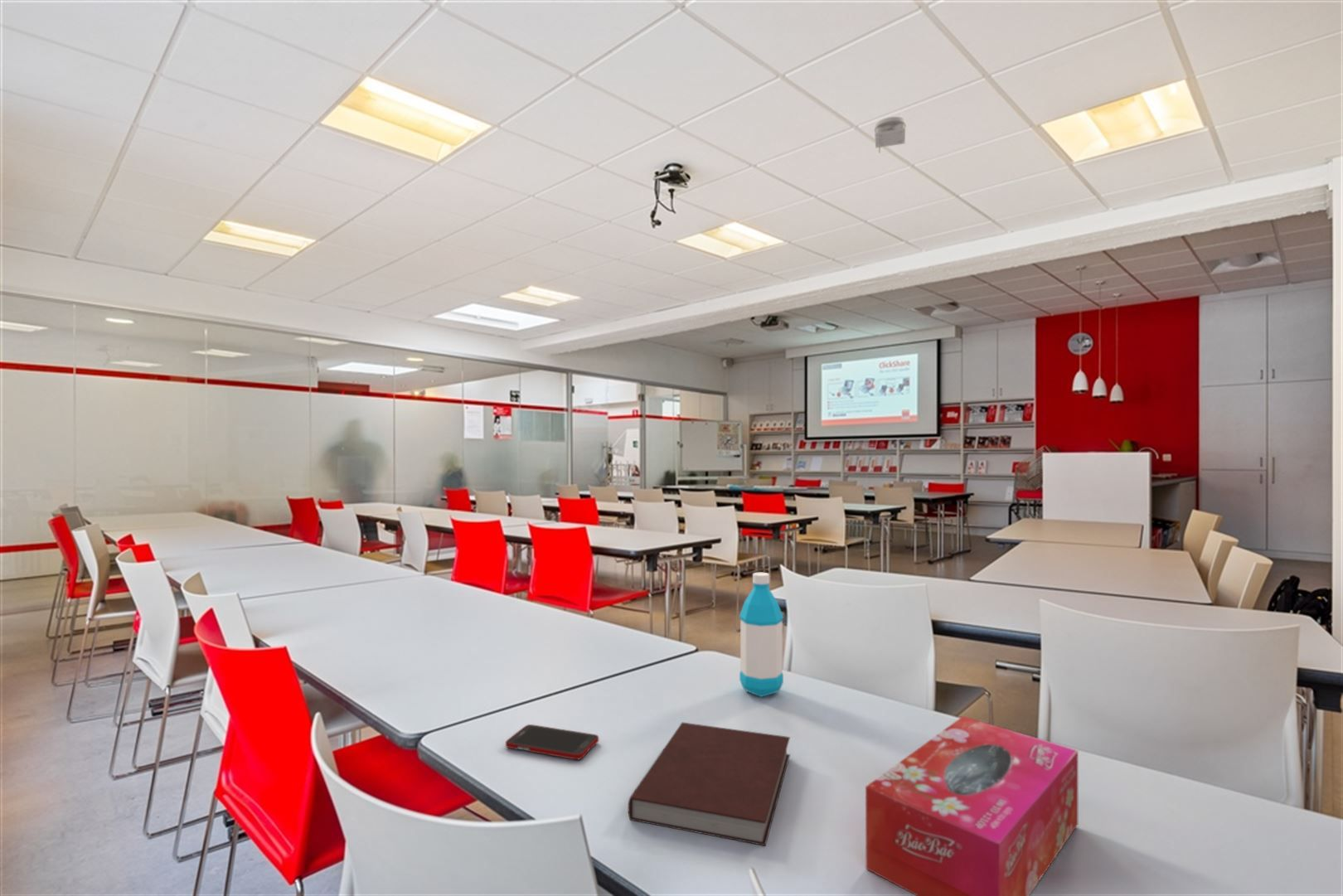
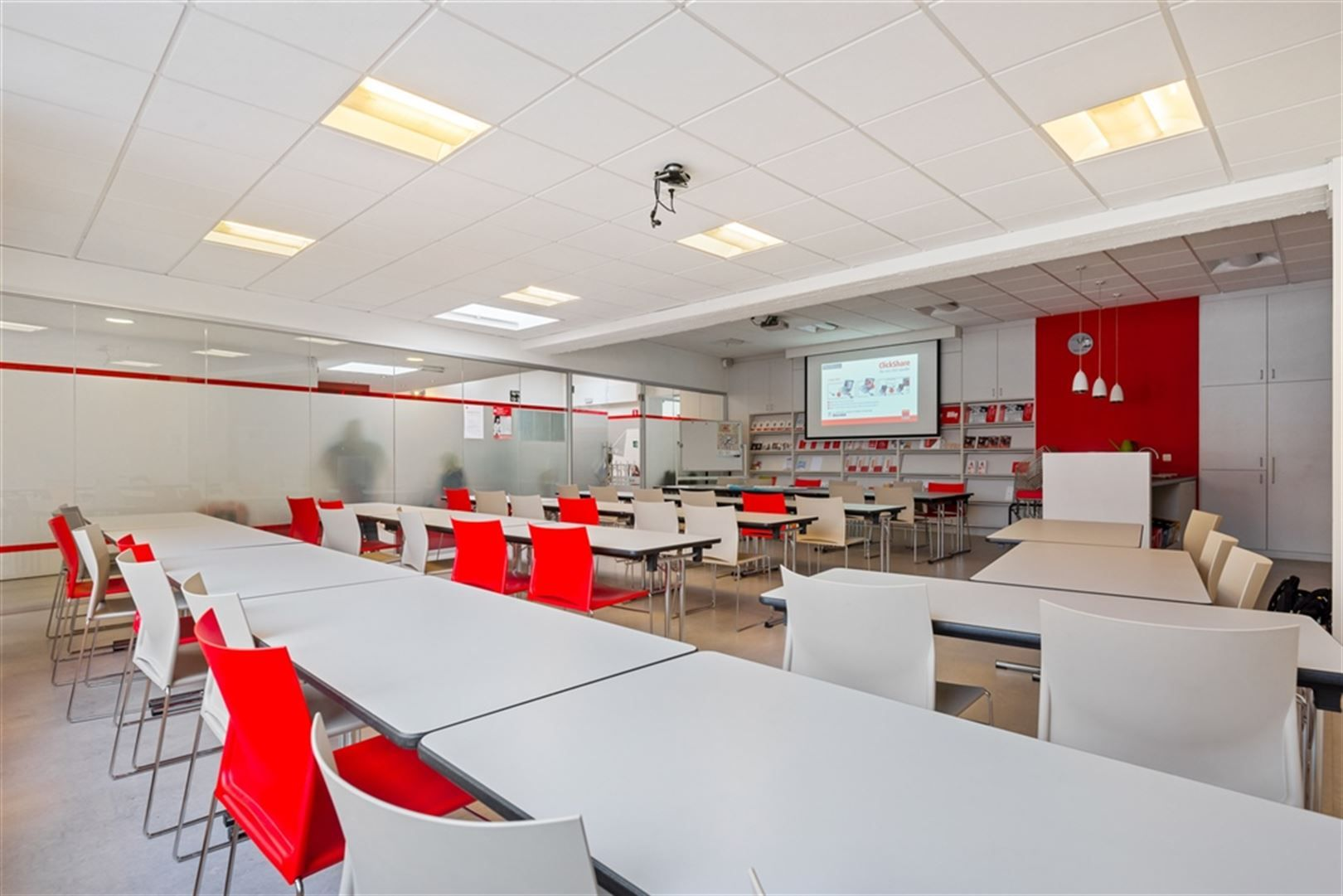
- notebook (716, 774)
- water bottle (761, 632)
- smoke detector (890, 137)
- cell phone (552, 741)
- tissue box (977, 806)
